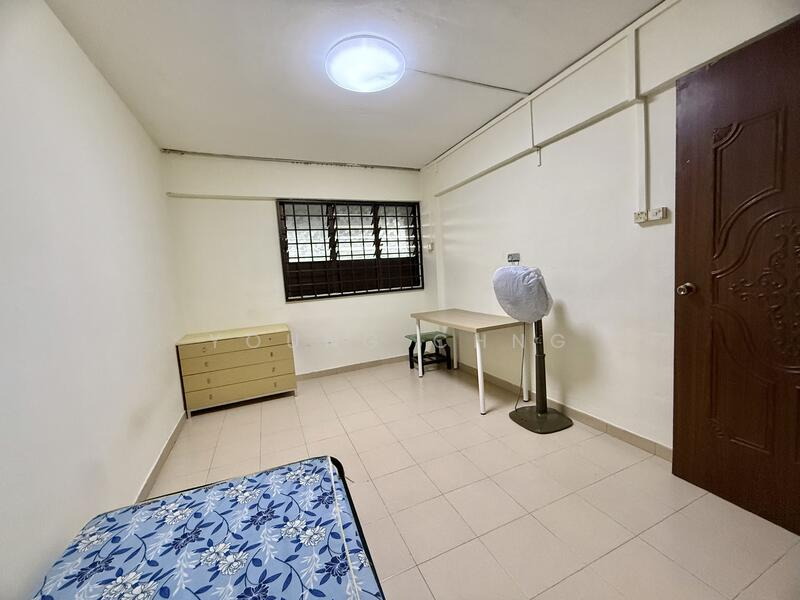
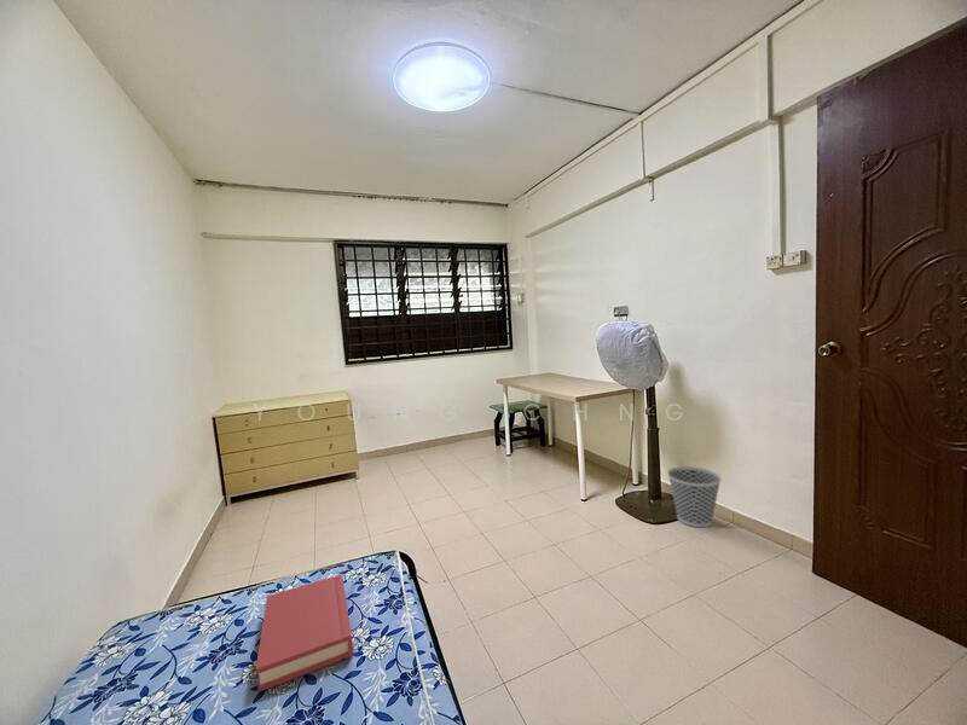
+ hardback book (306, 624)
+ wastebasket (694, 497)
